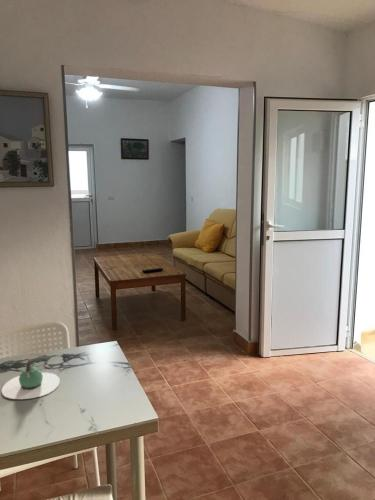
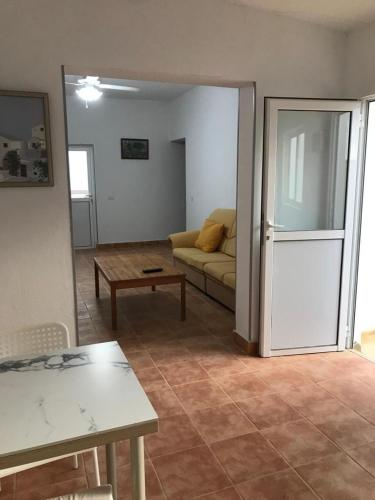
- teapot (30, 372)
